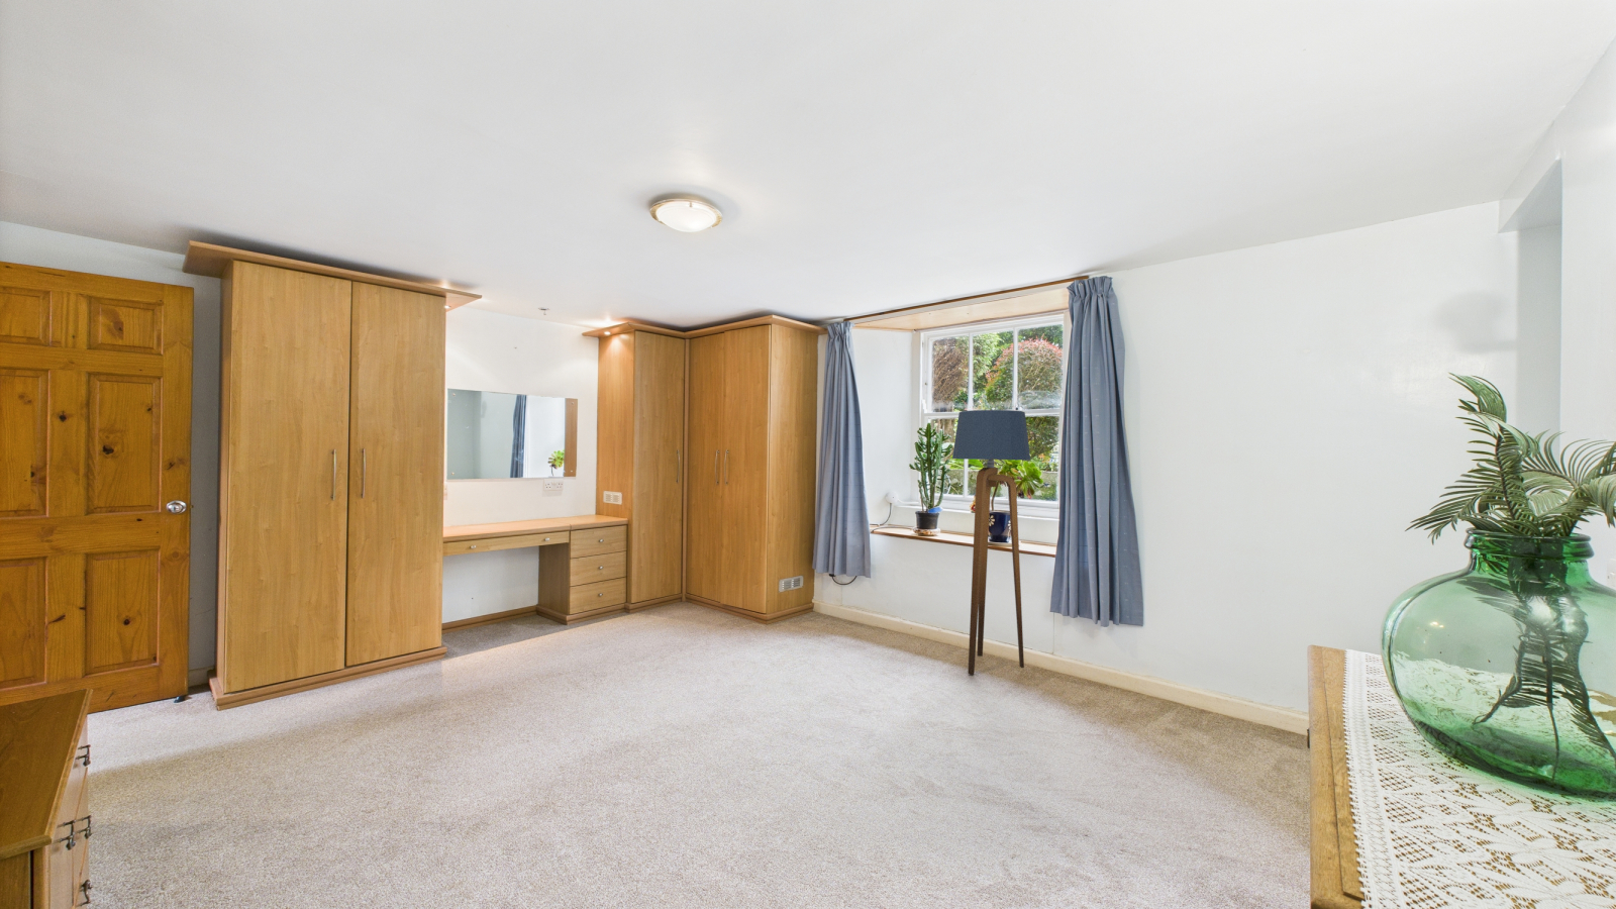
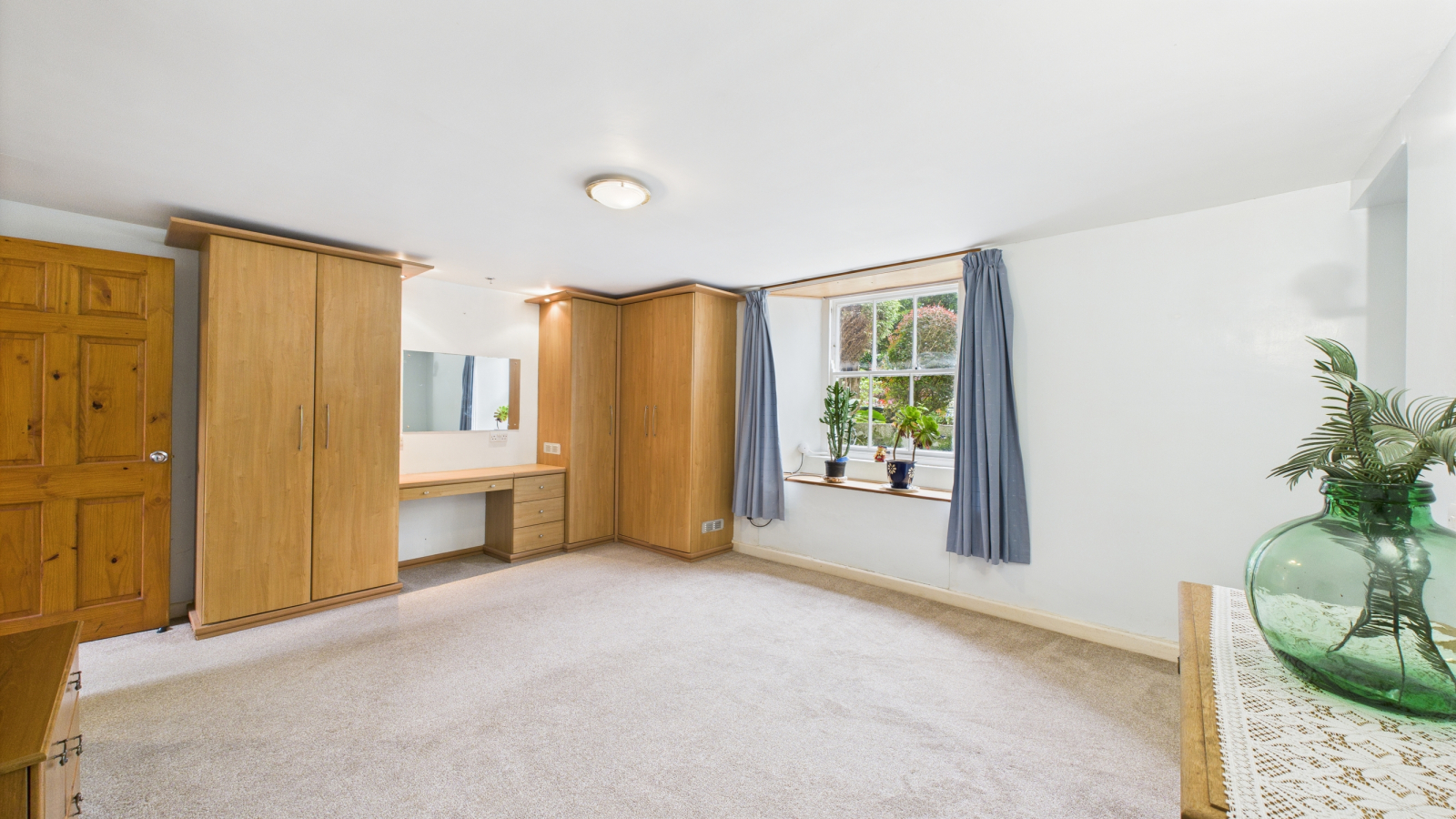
- floor lamp (987, 539)
